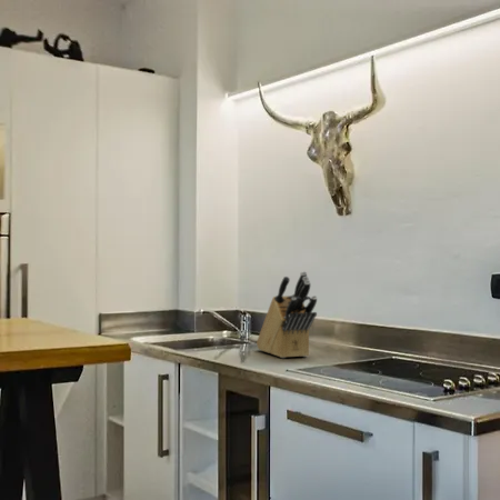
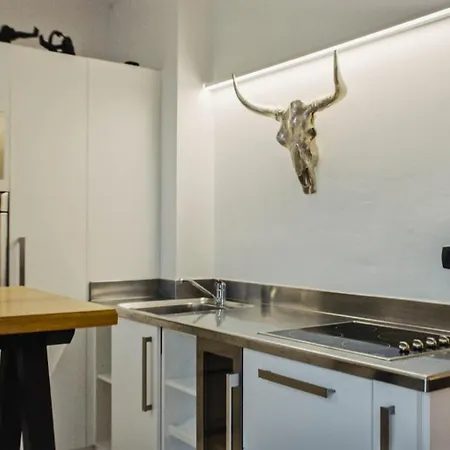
- knife block (286, 312)
